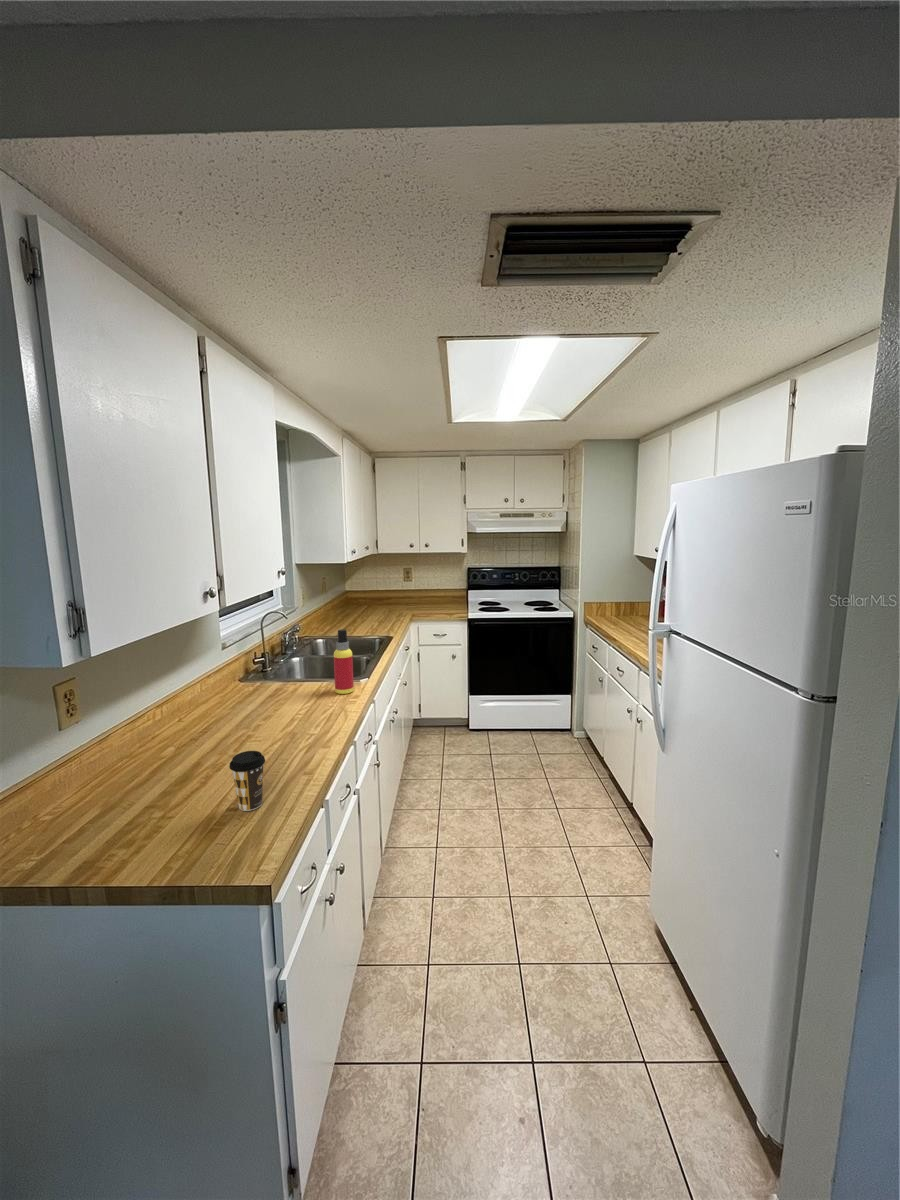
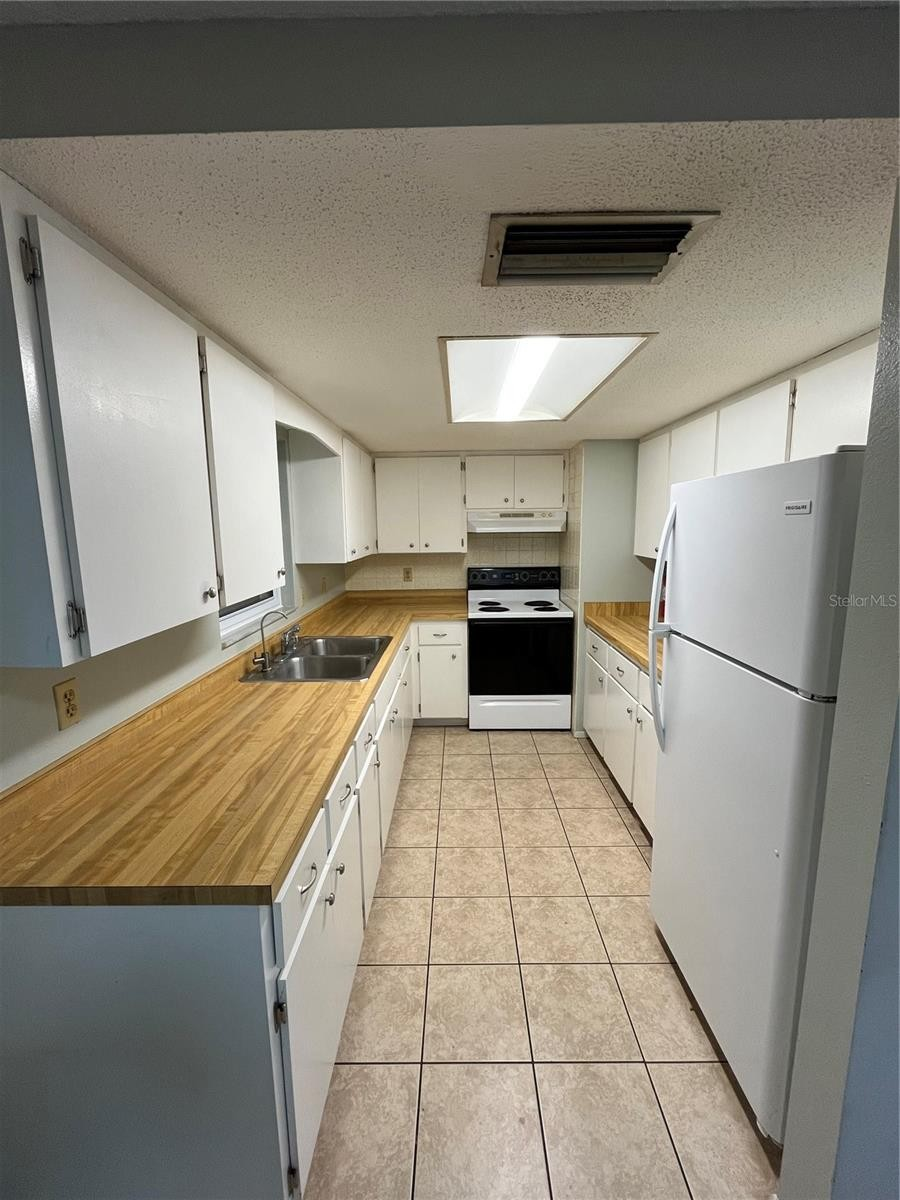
- coffee cup (248, 780)
- spray bottle (343, 661)
